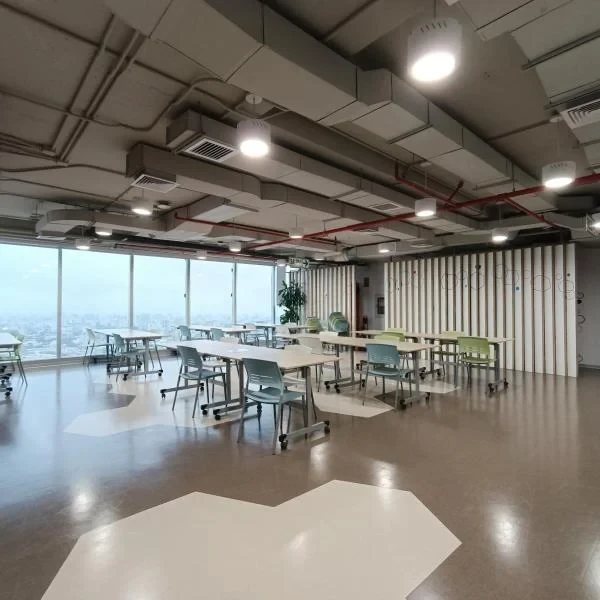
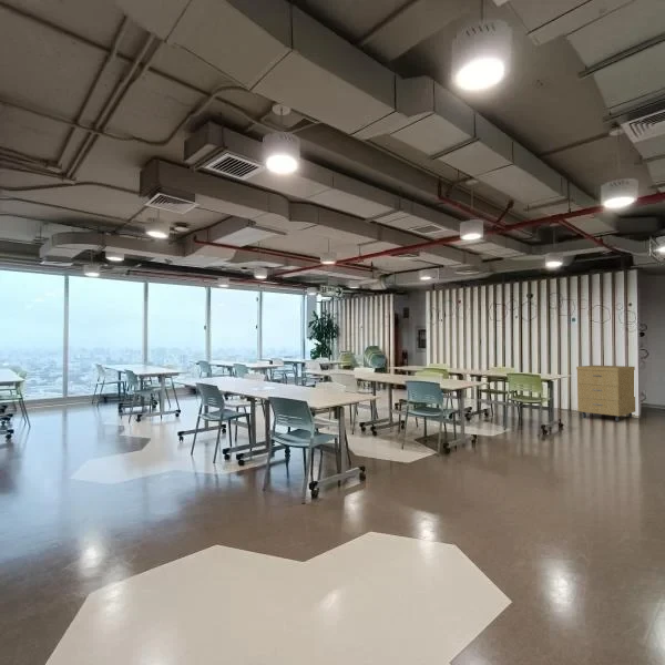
+ storage cabinet (605, 391)
